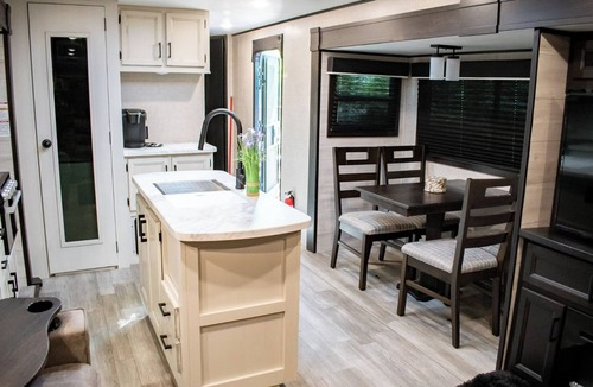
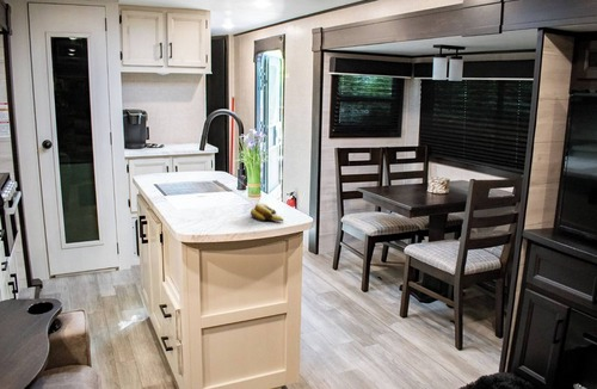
+ banana (269, 210)
